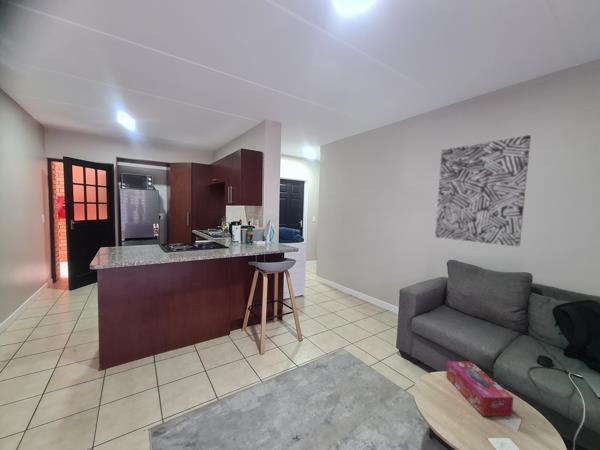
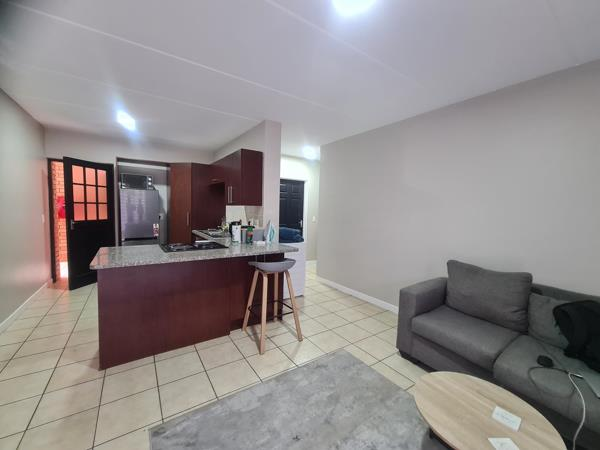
- wall art (476, 193)
- tissue box (476, 385)
